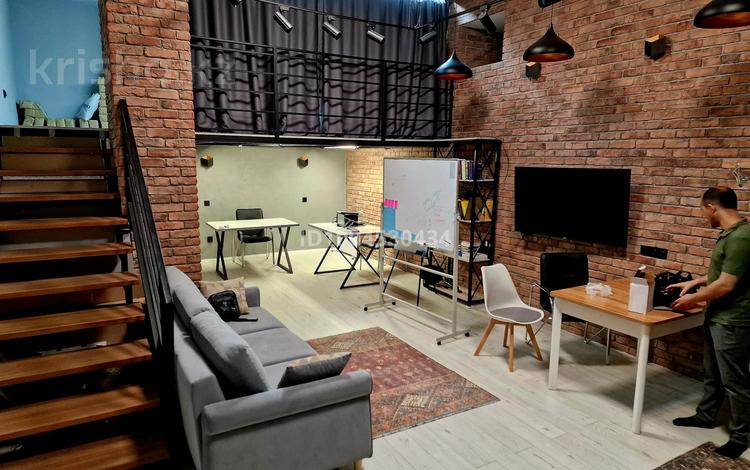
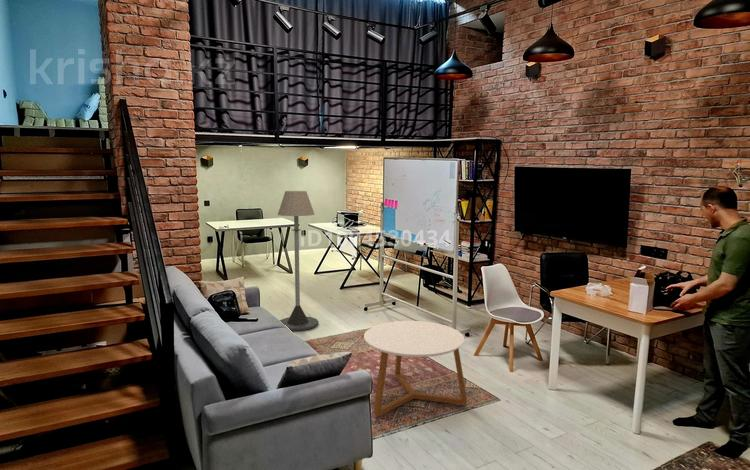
+ floor lamp (296, 258)
+ coffee table (411, 356)
